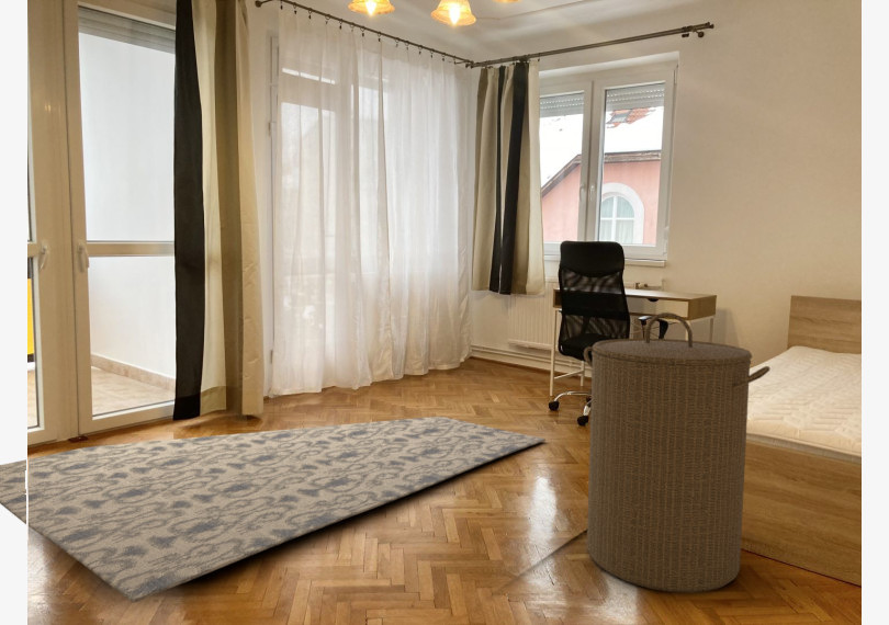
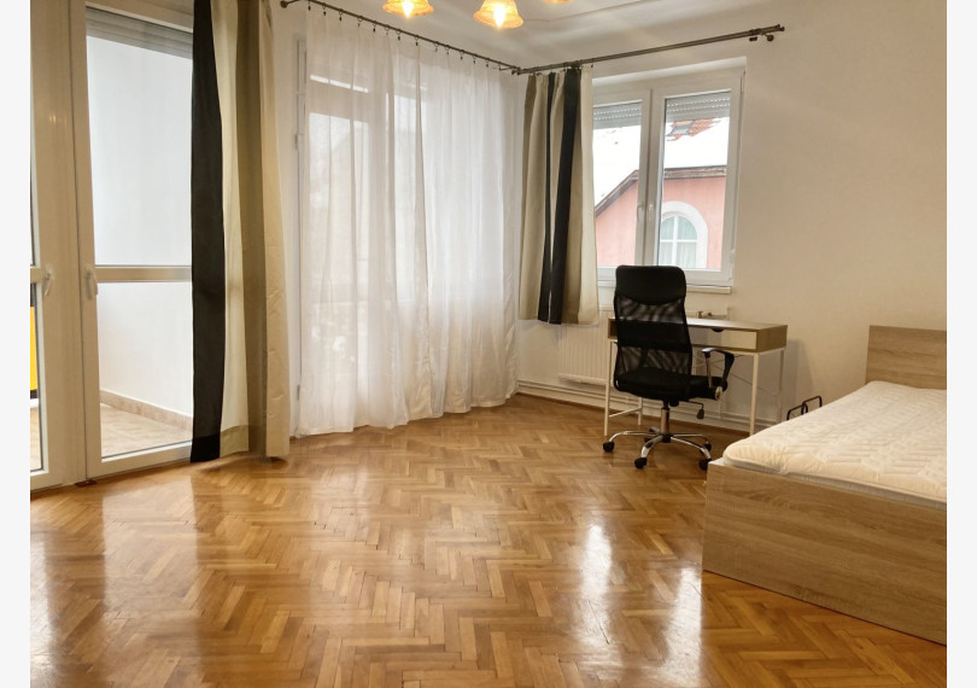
- laundry hamper (665, 436)
- rug (282, 454)
